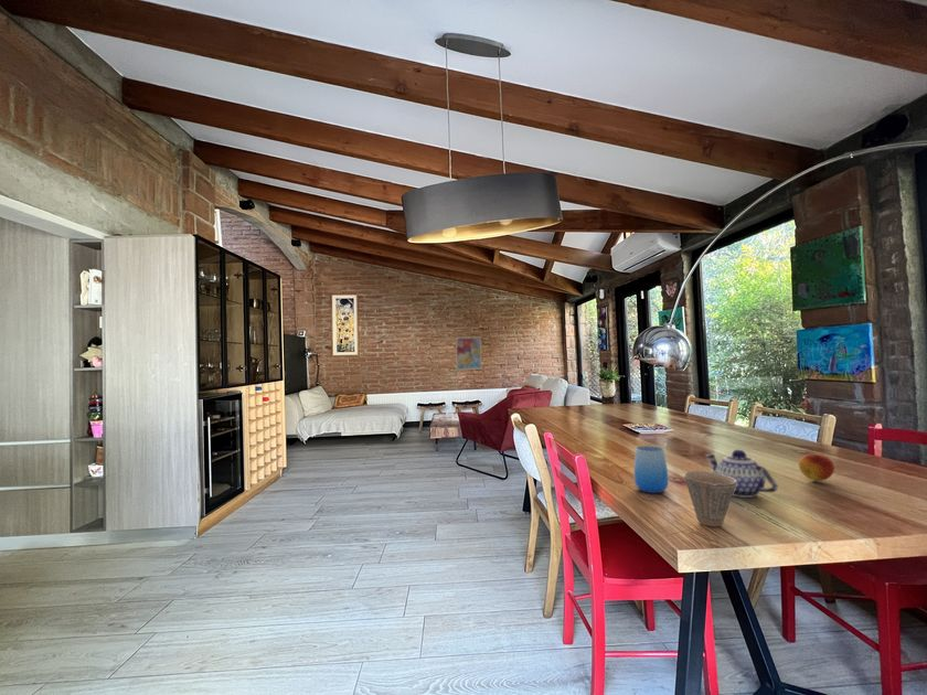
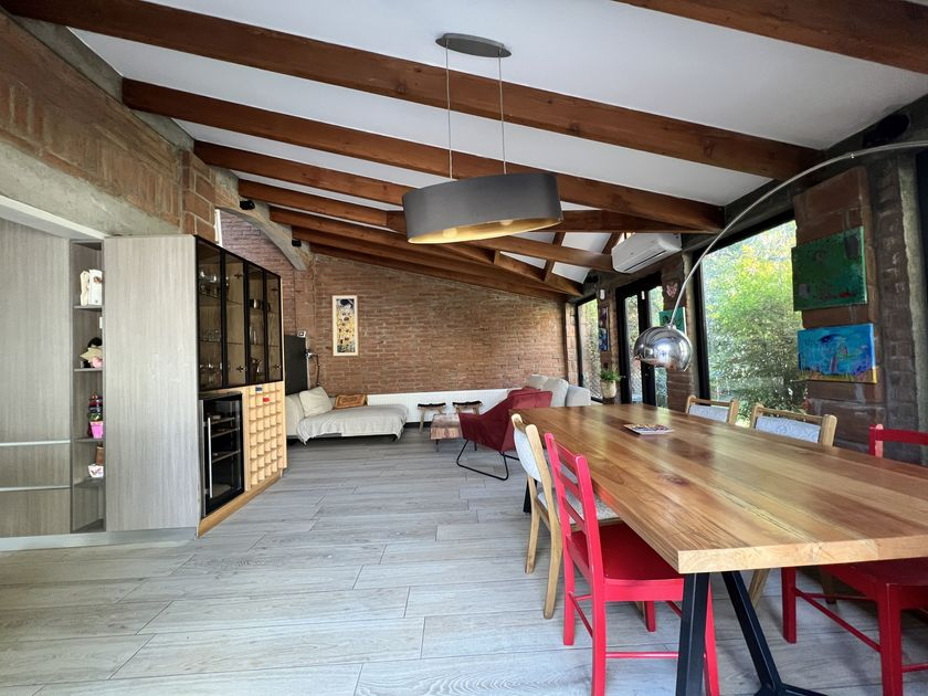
- cup (650, 469)
- teapot (738, 471)
- cup (711, 500)
- fruit (816, 467)
- wall art (468, 353)
